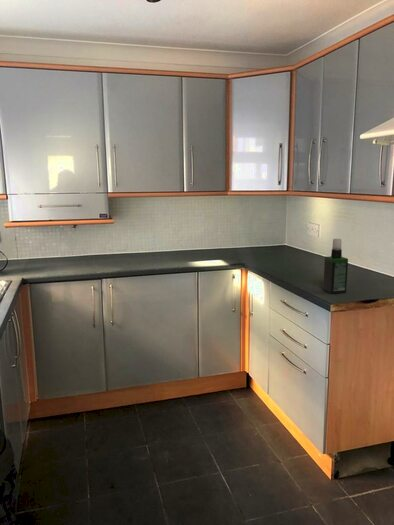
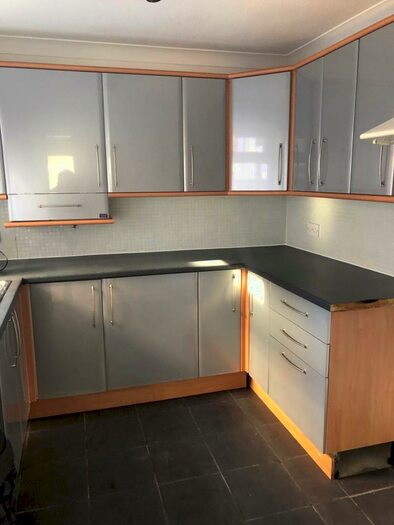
- spray bottle (335, 265)
